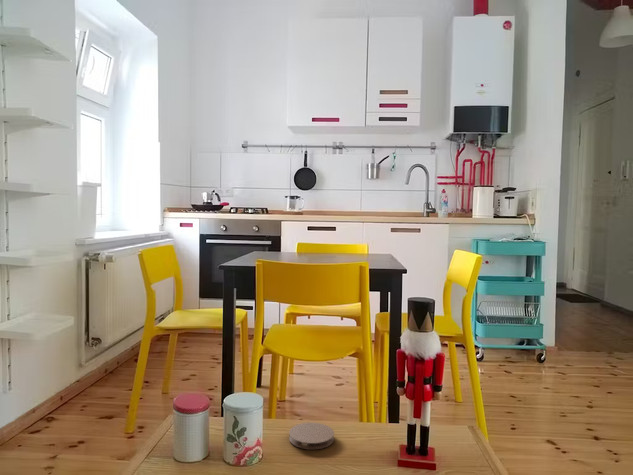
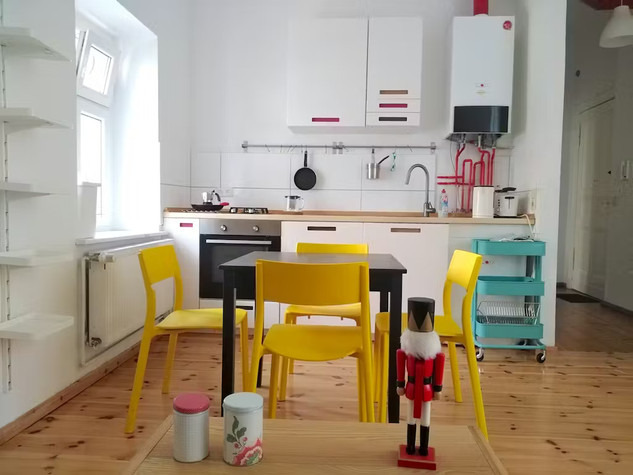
- coaster (311, 435)
